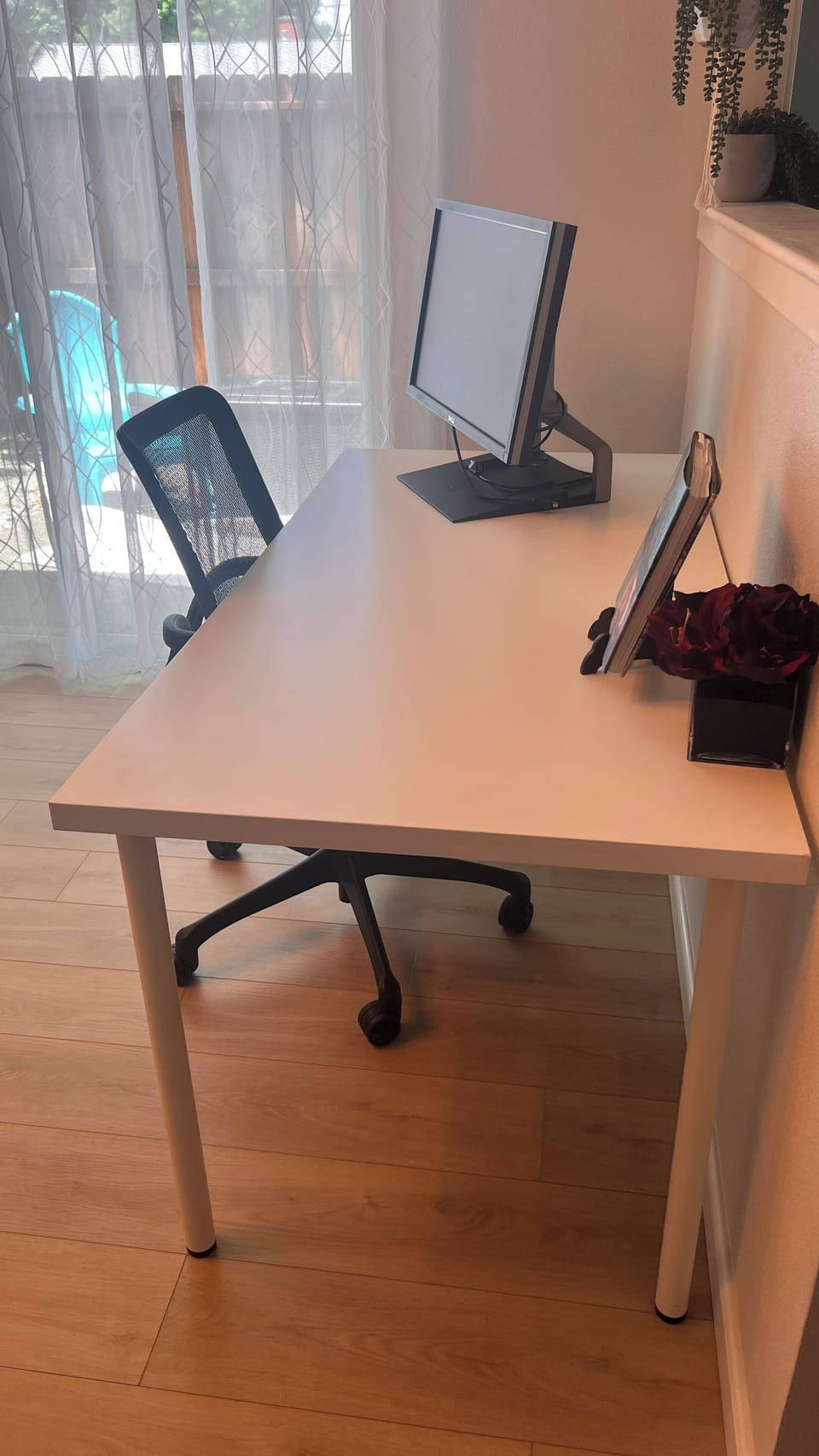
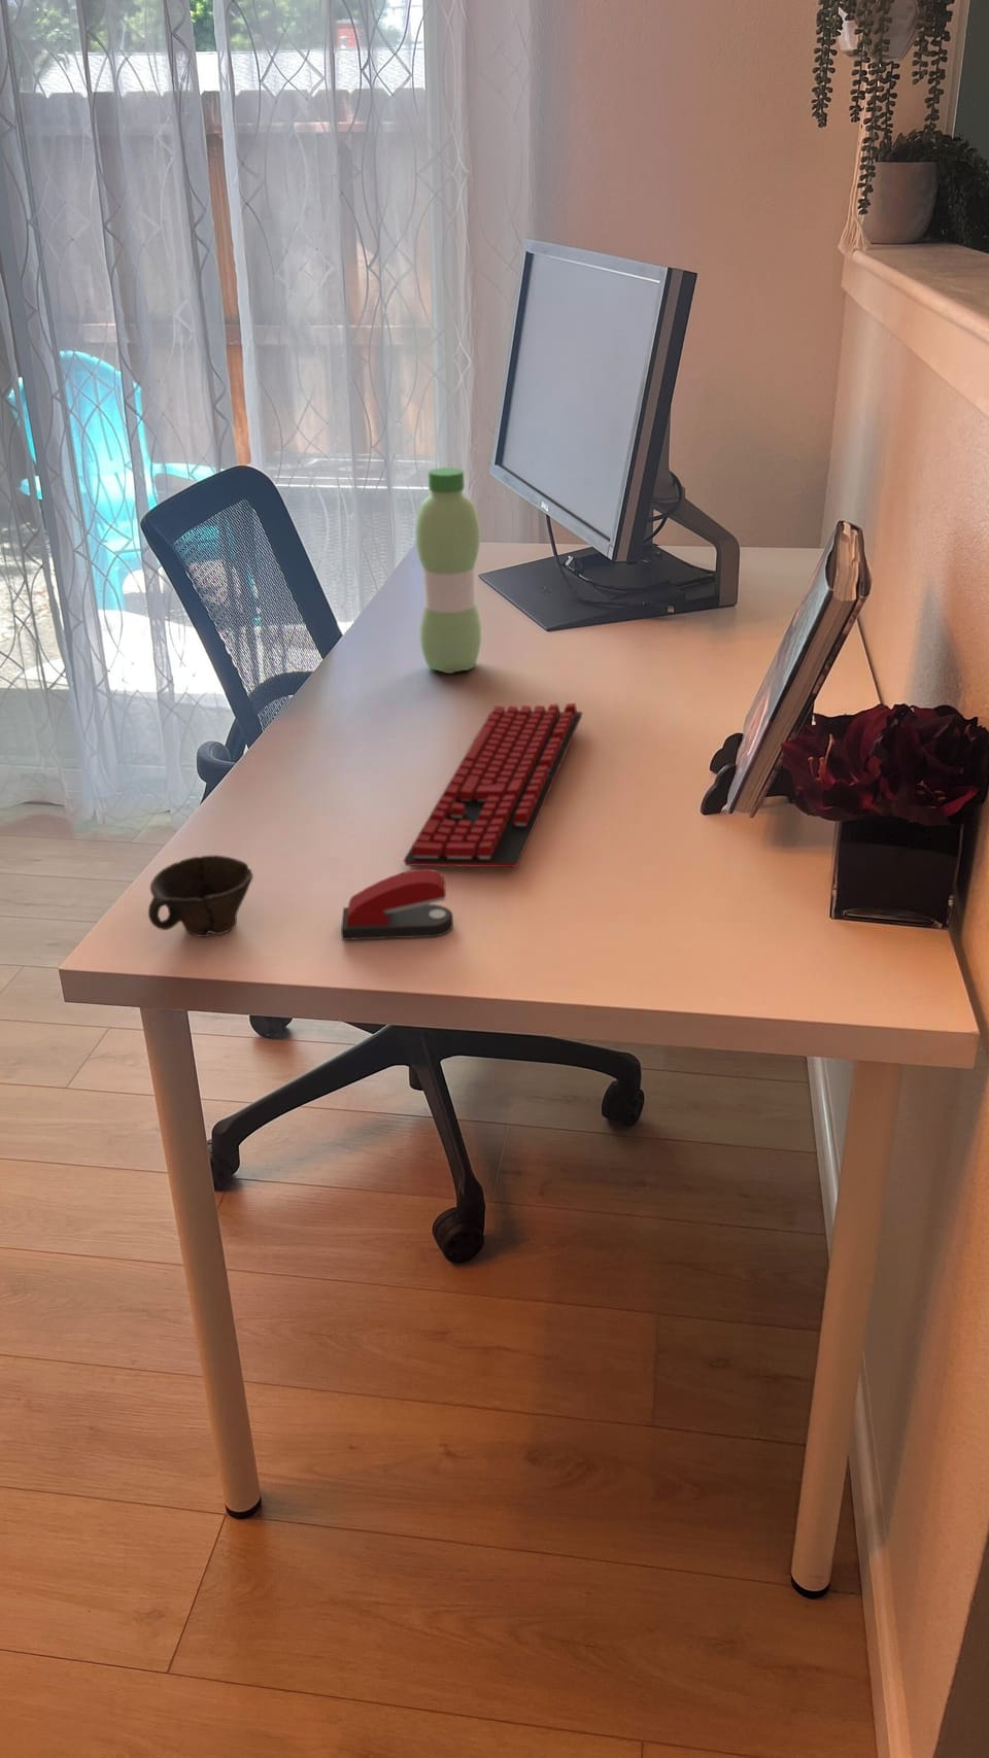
+ stapler (396, 901)
+ water bottle (448, 571)
+ keyboard (501, 775)
+ cup (199, 902)
